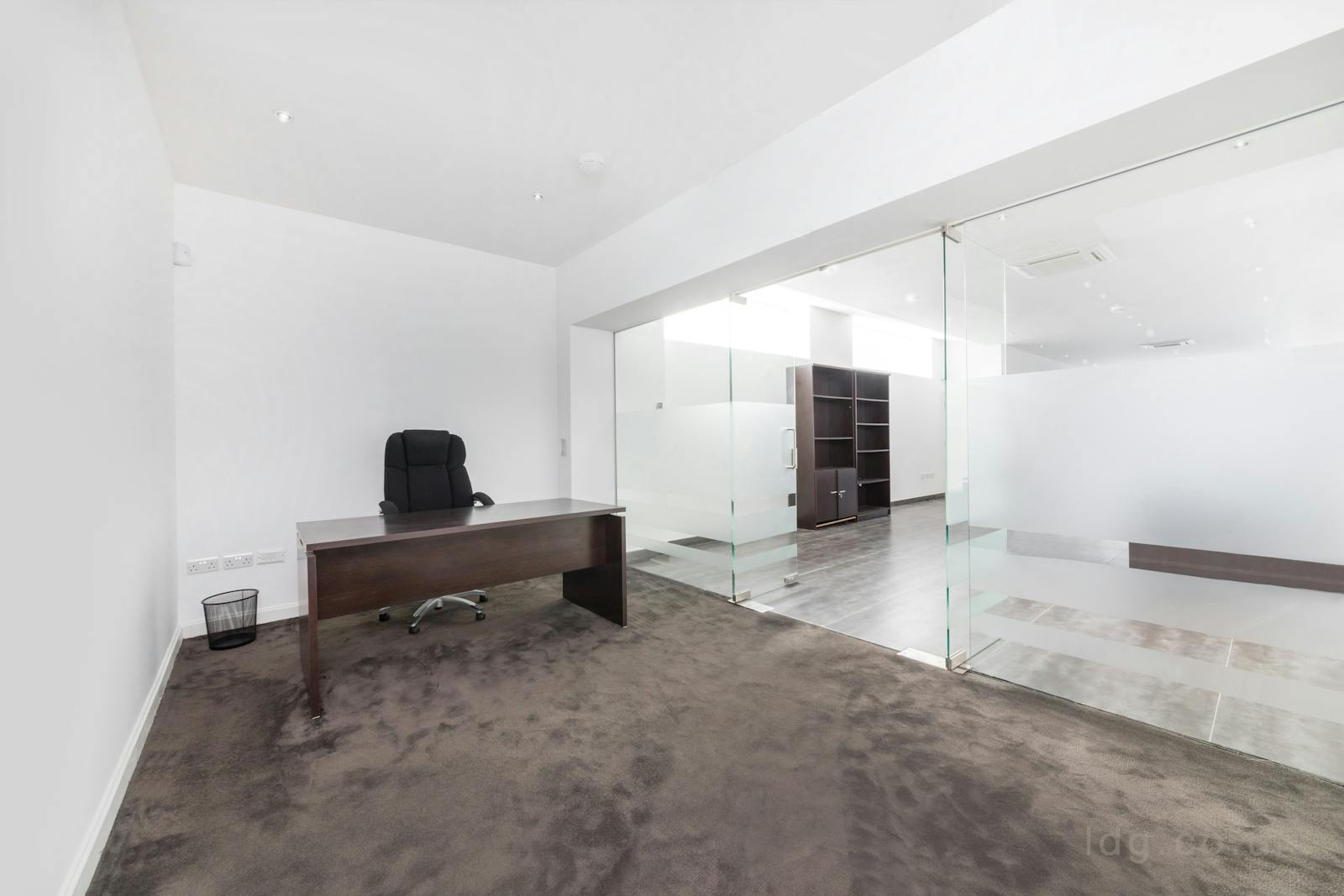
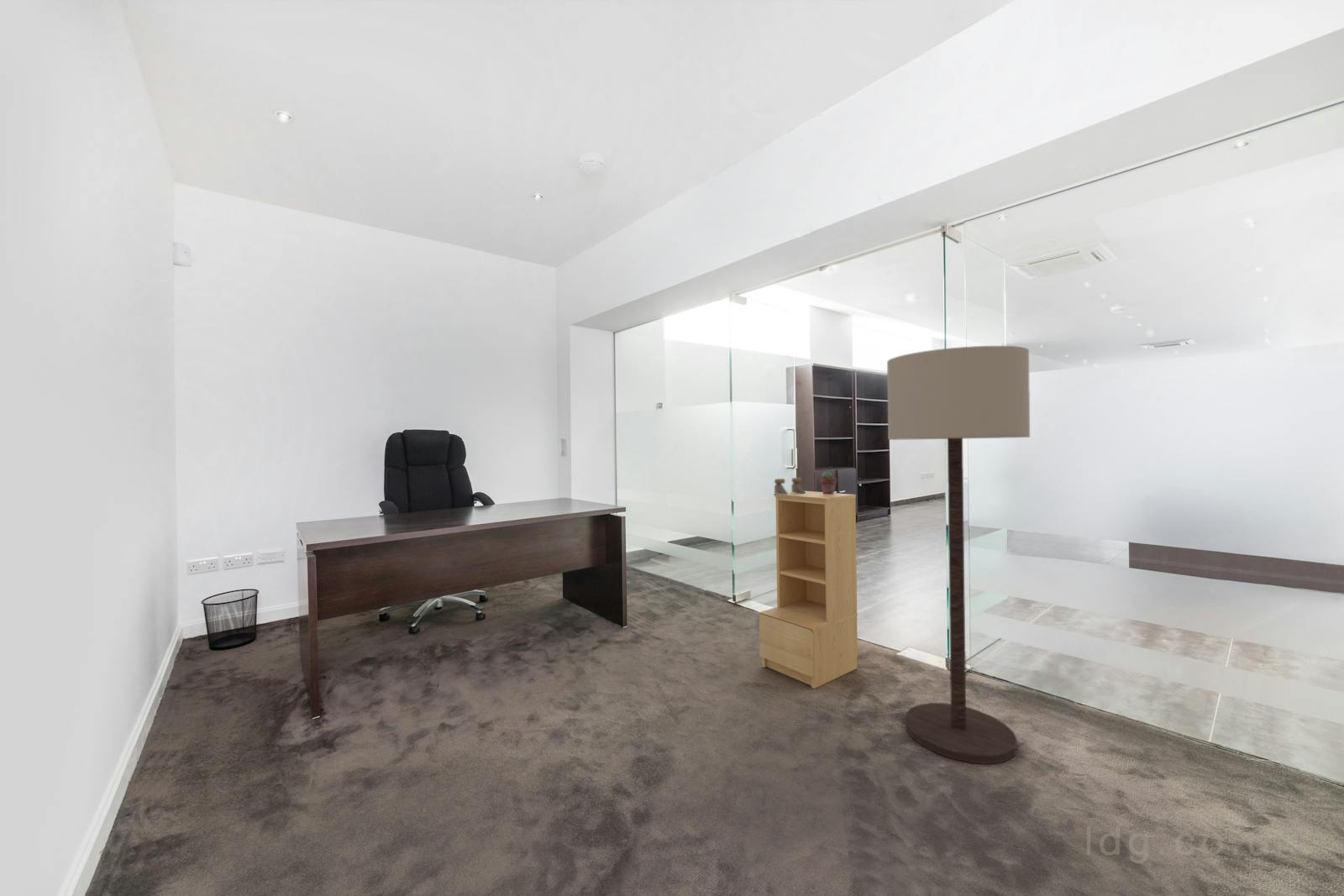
+ bookshelf (807, 581)
+ bookend (791, 485)
+ floor lamp (956, 546)
+ potted succulent (827, 482)
